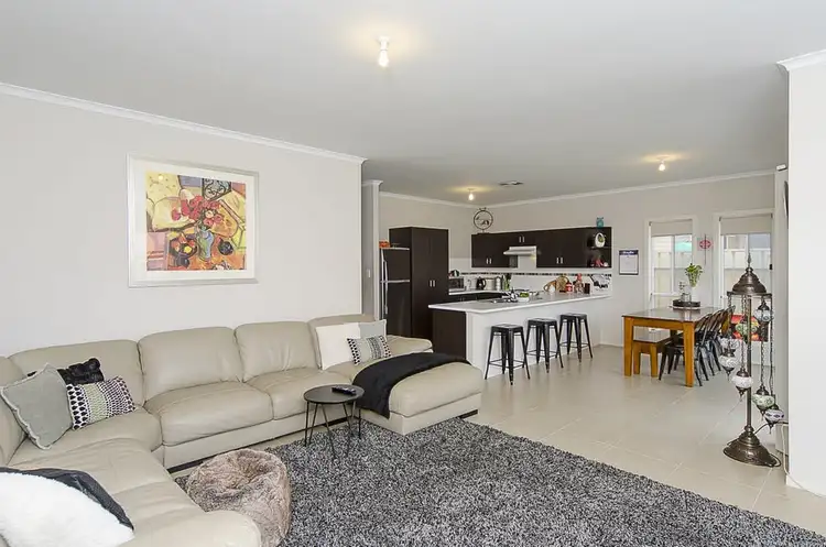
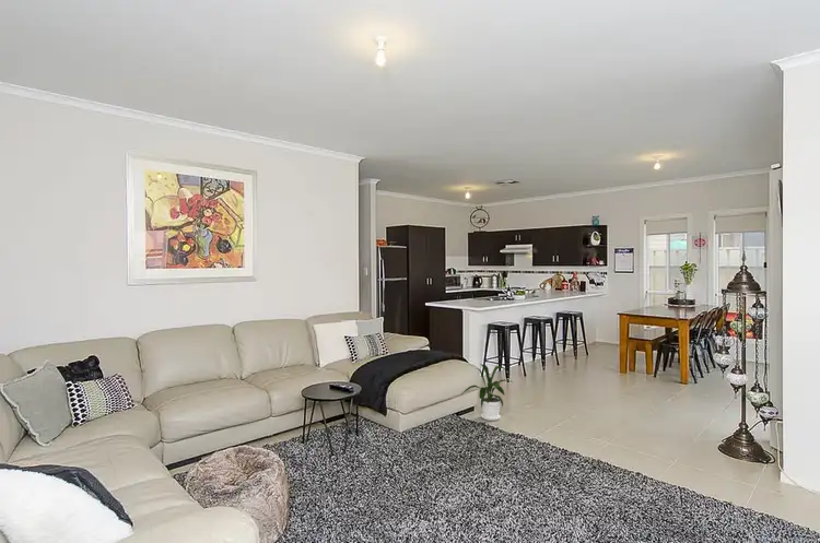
+ house plant (490, 390)
